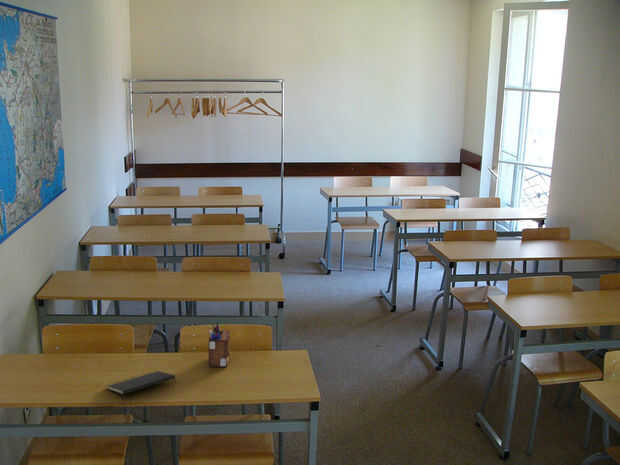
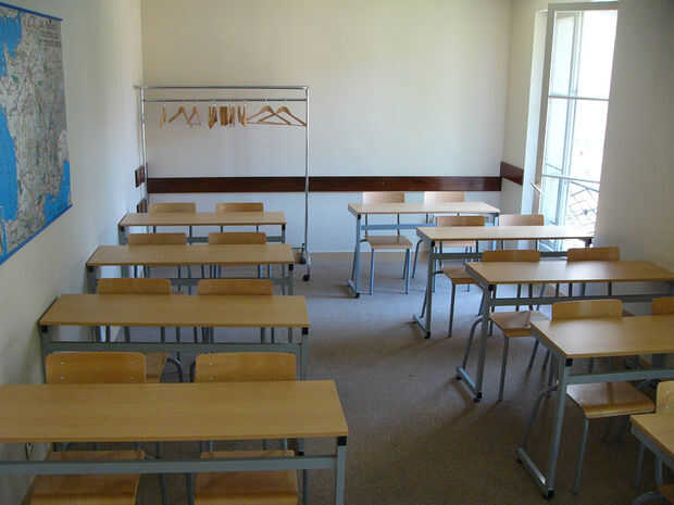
- notepad (140, 381)
- desk organizer (219, 343)
